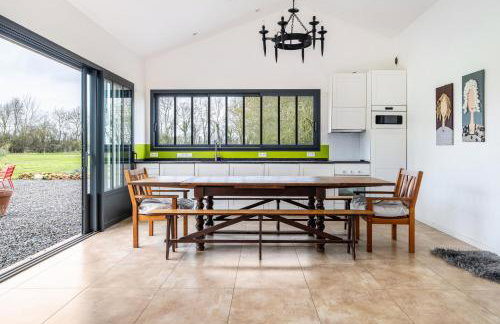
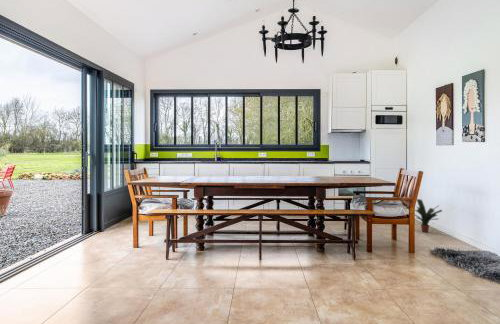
+ potted plant (425, 216)
